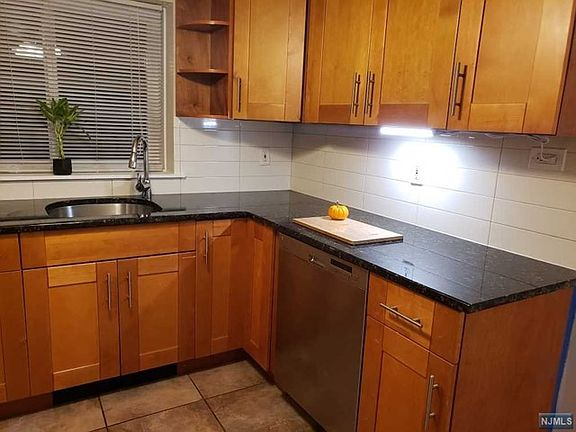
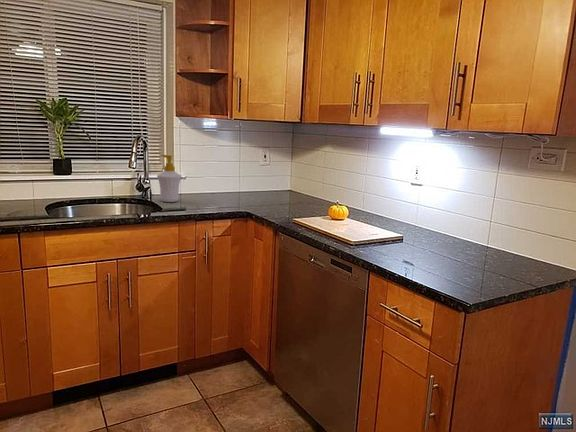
+ soap bottle (169, 178)
